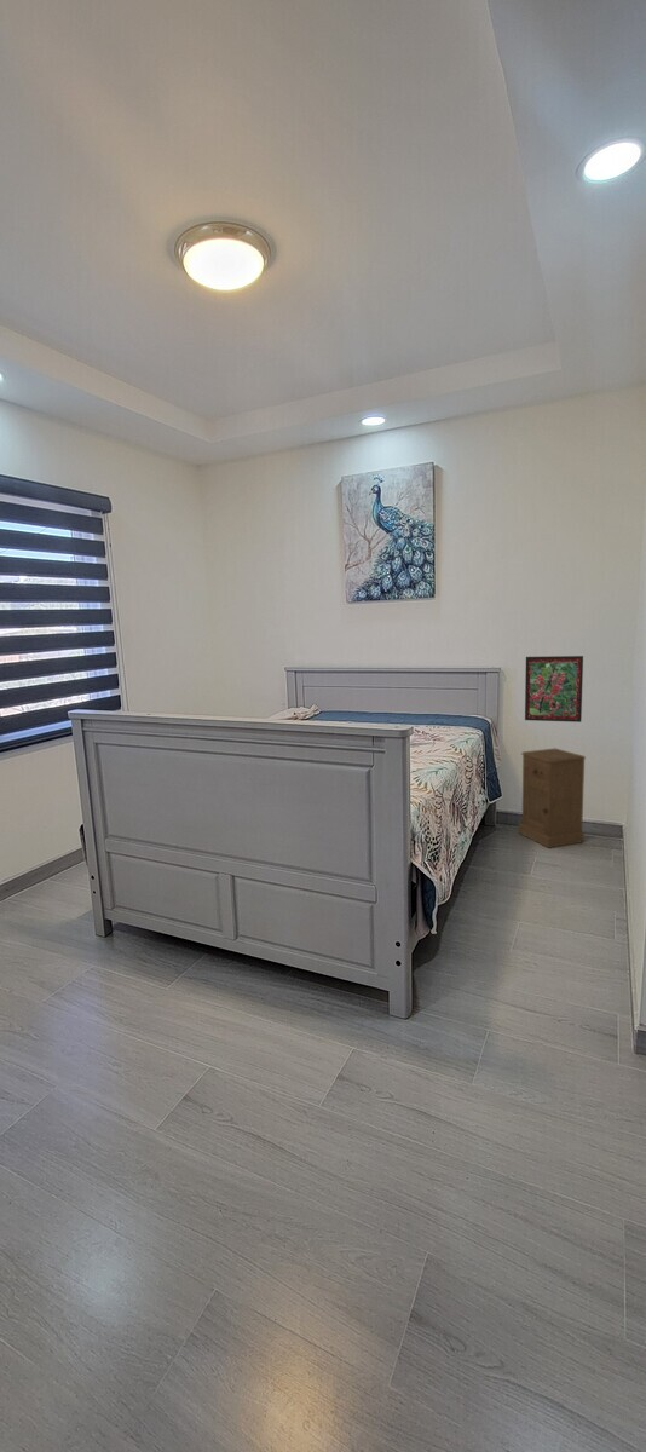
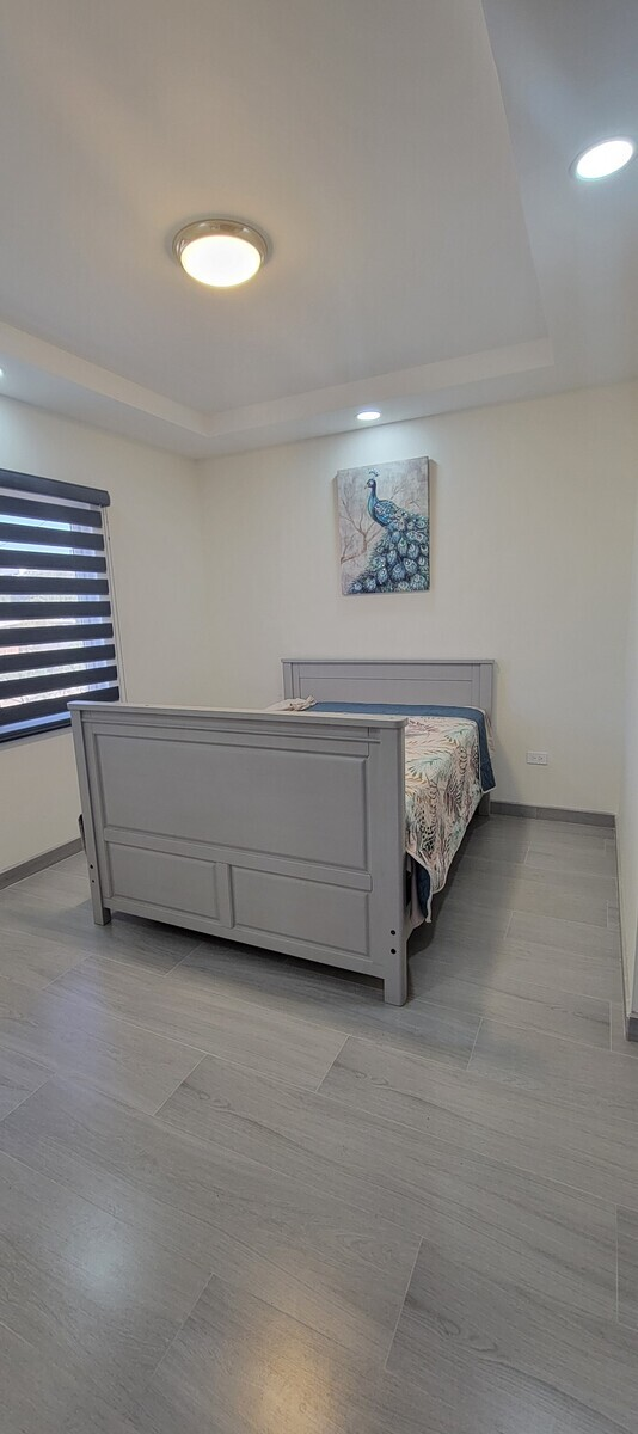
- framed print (553, 688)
- nightstand (550, 796)
